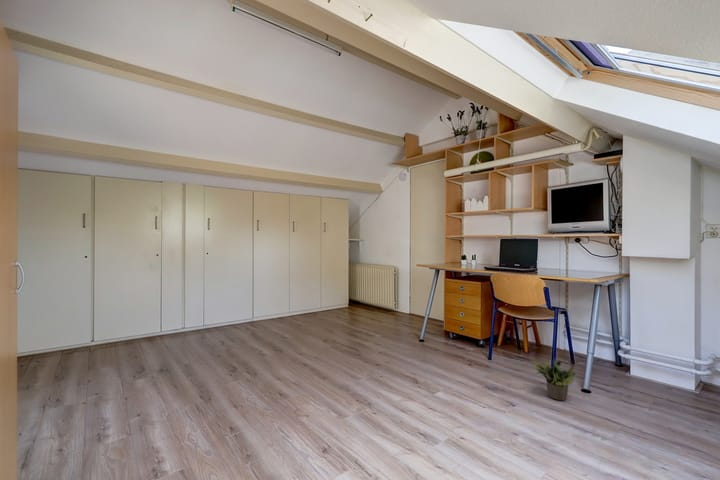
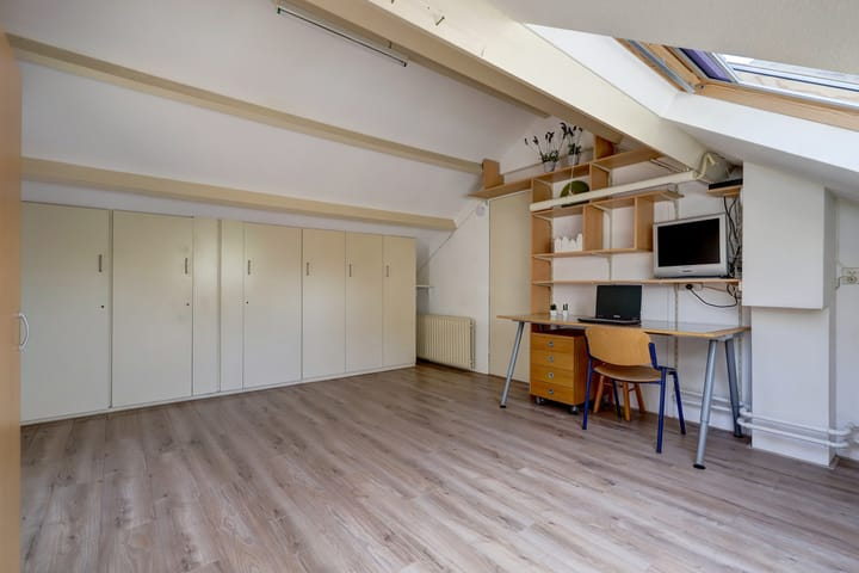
- potted plant (552, 375)
